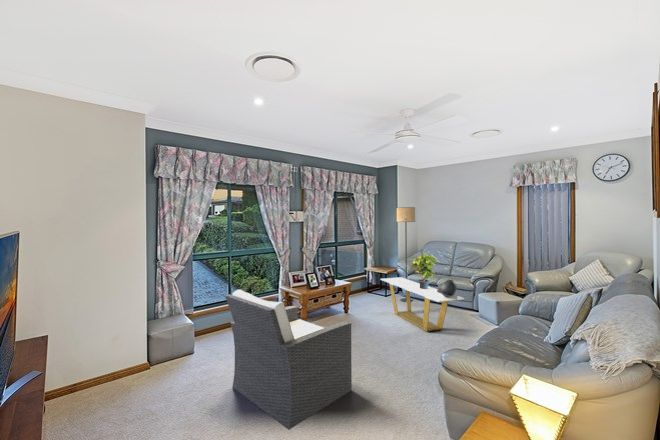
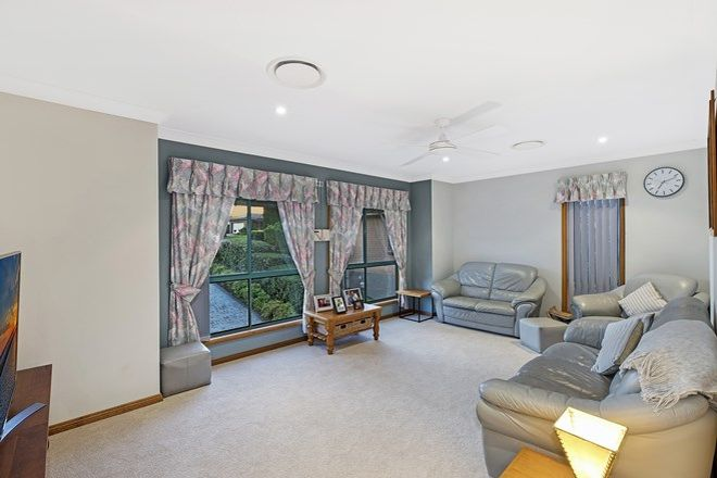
- decorative sphere (447, 288)
- armchair (287, 340)
- coffee table (410, 304)
- floor lamp (406, 253)
- potted plant (424, 270)
